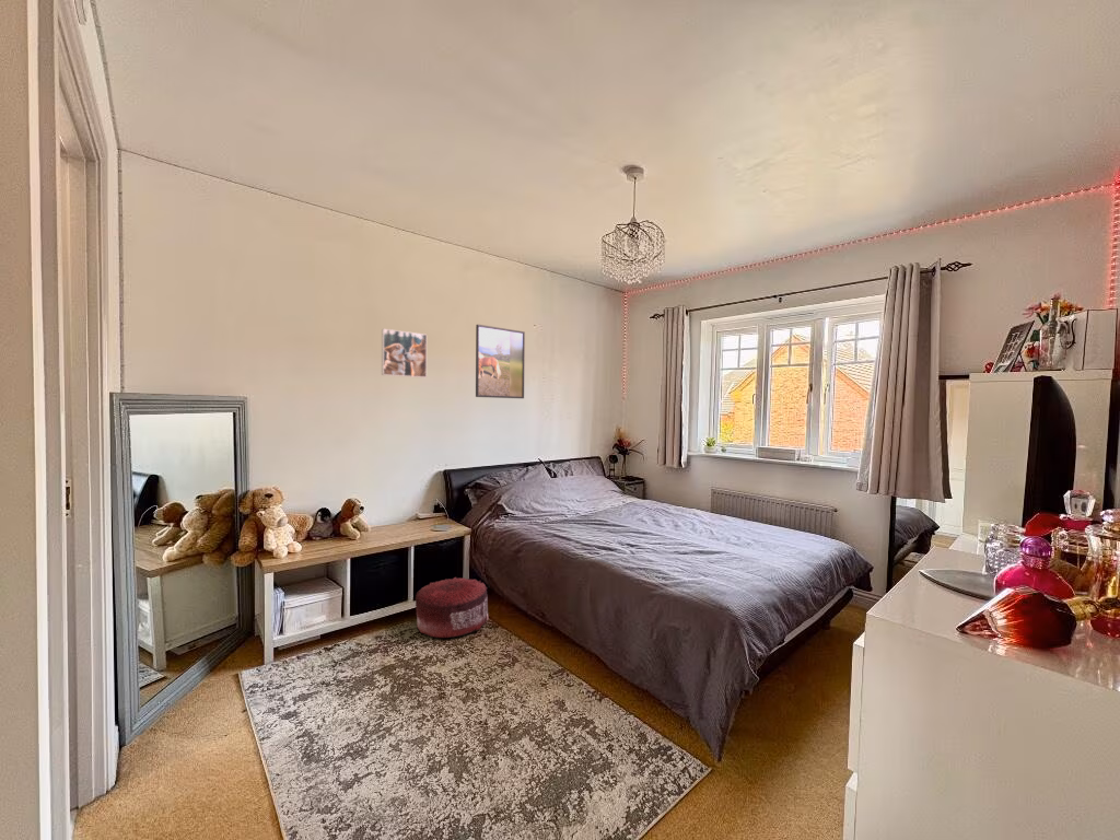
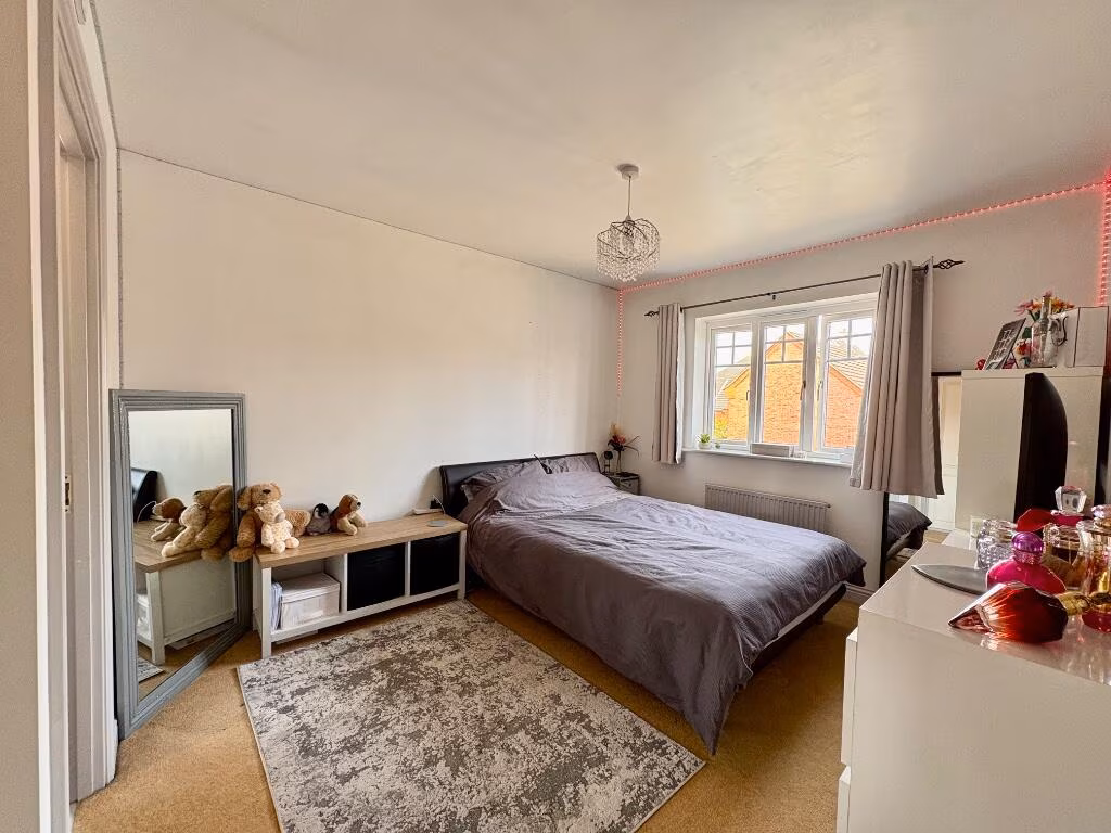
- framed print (501, 363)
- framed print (405, 353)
- pouf (453, 604)
